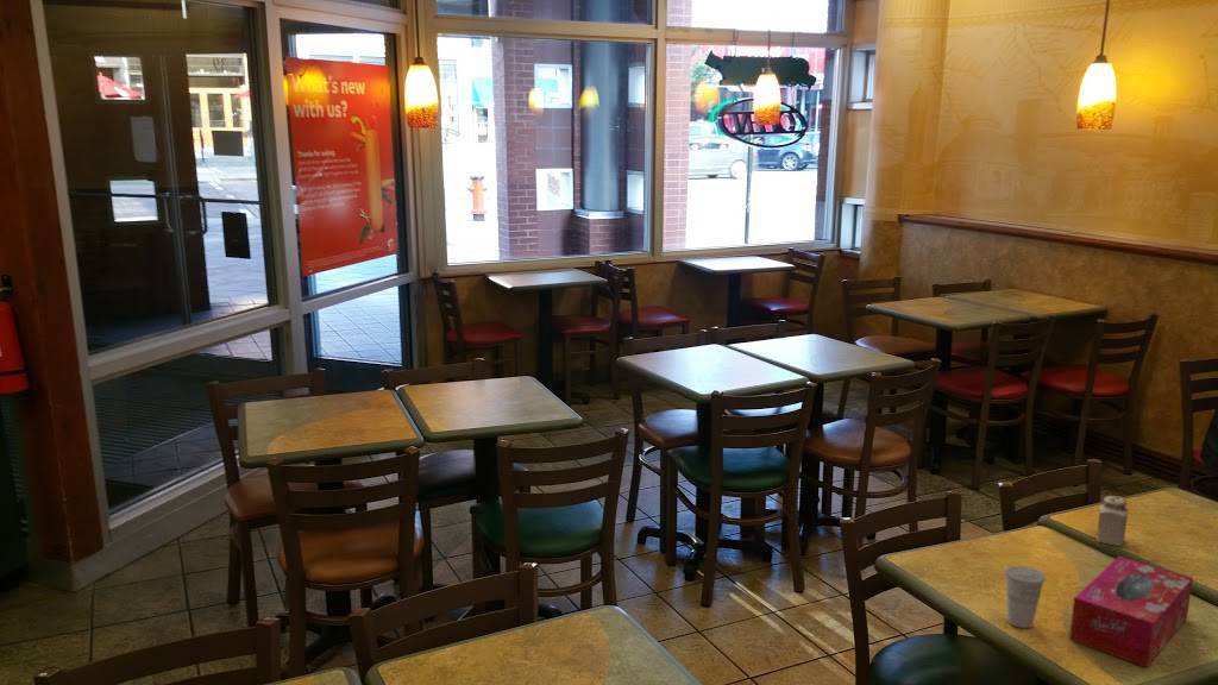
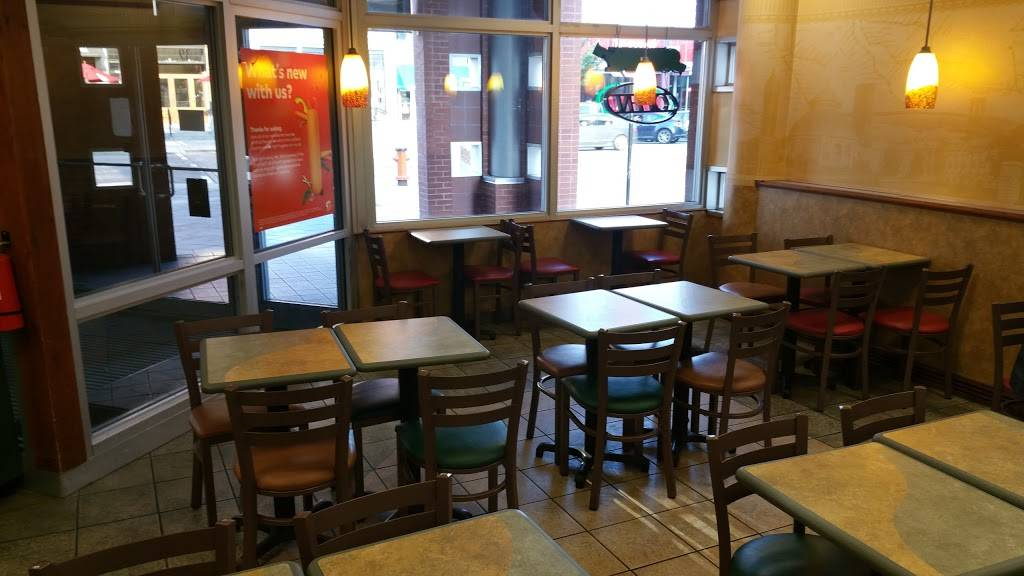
- salt shaker (1112, 519)
- tissue box (1131, 608)
- cup (1022, 597)
